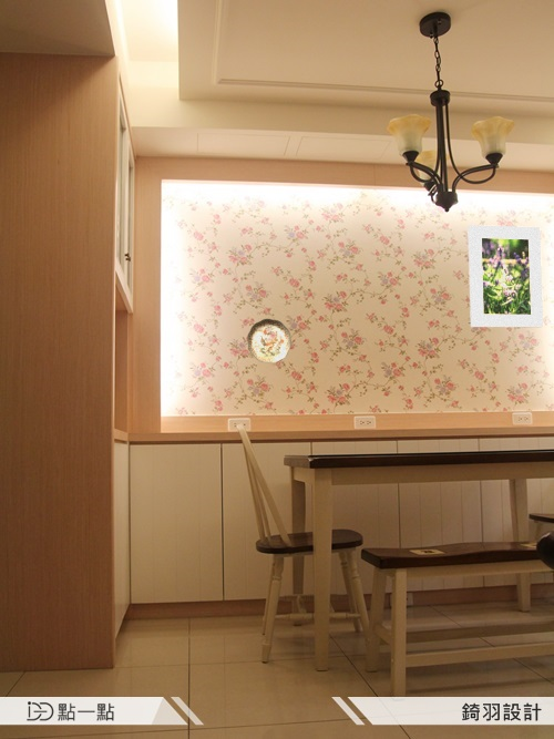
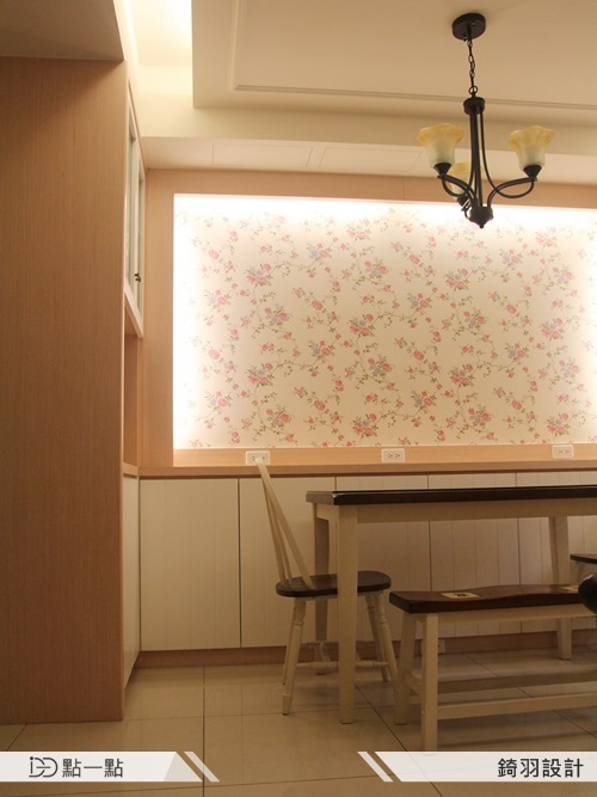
- decorative plate (268, 340)
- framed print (505, 276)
